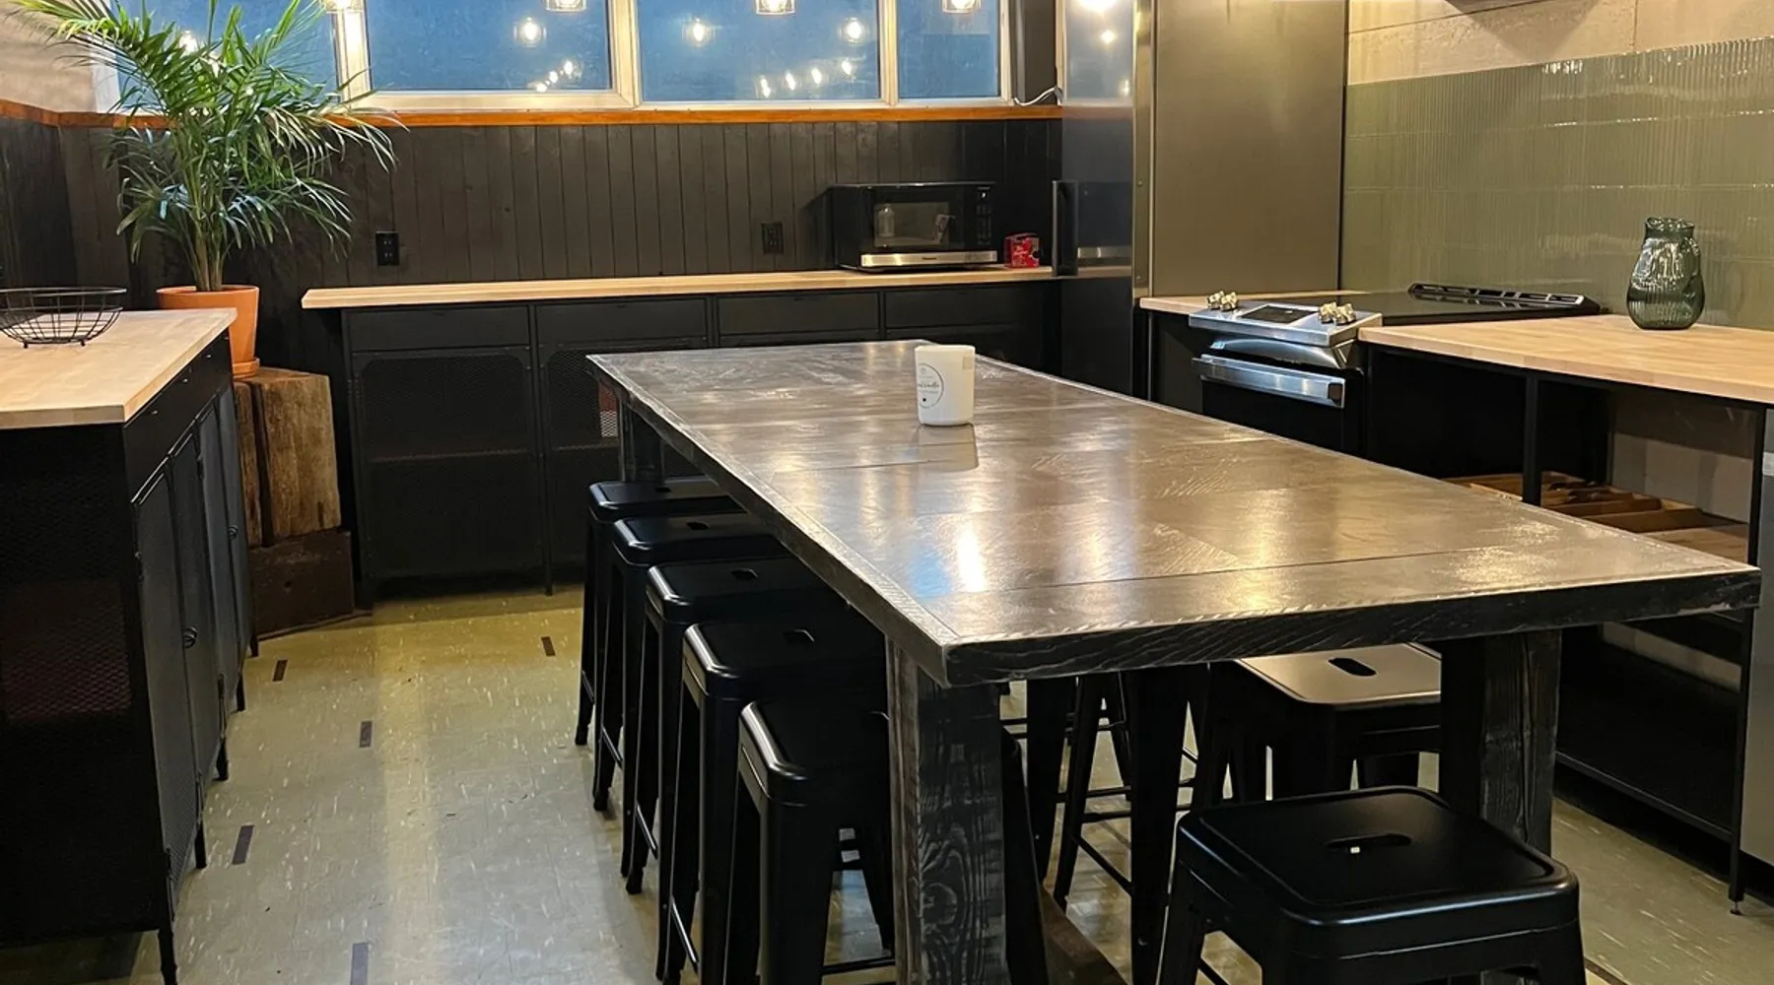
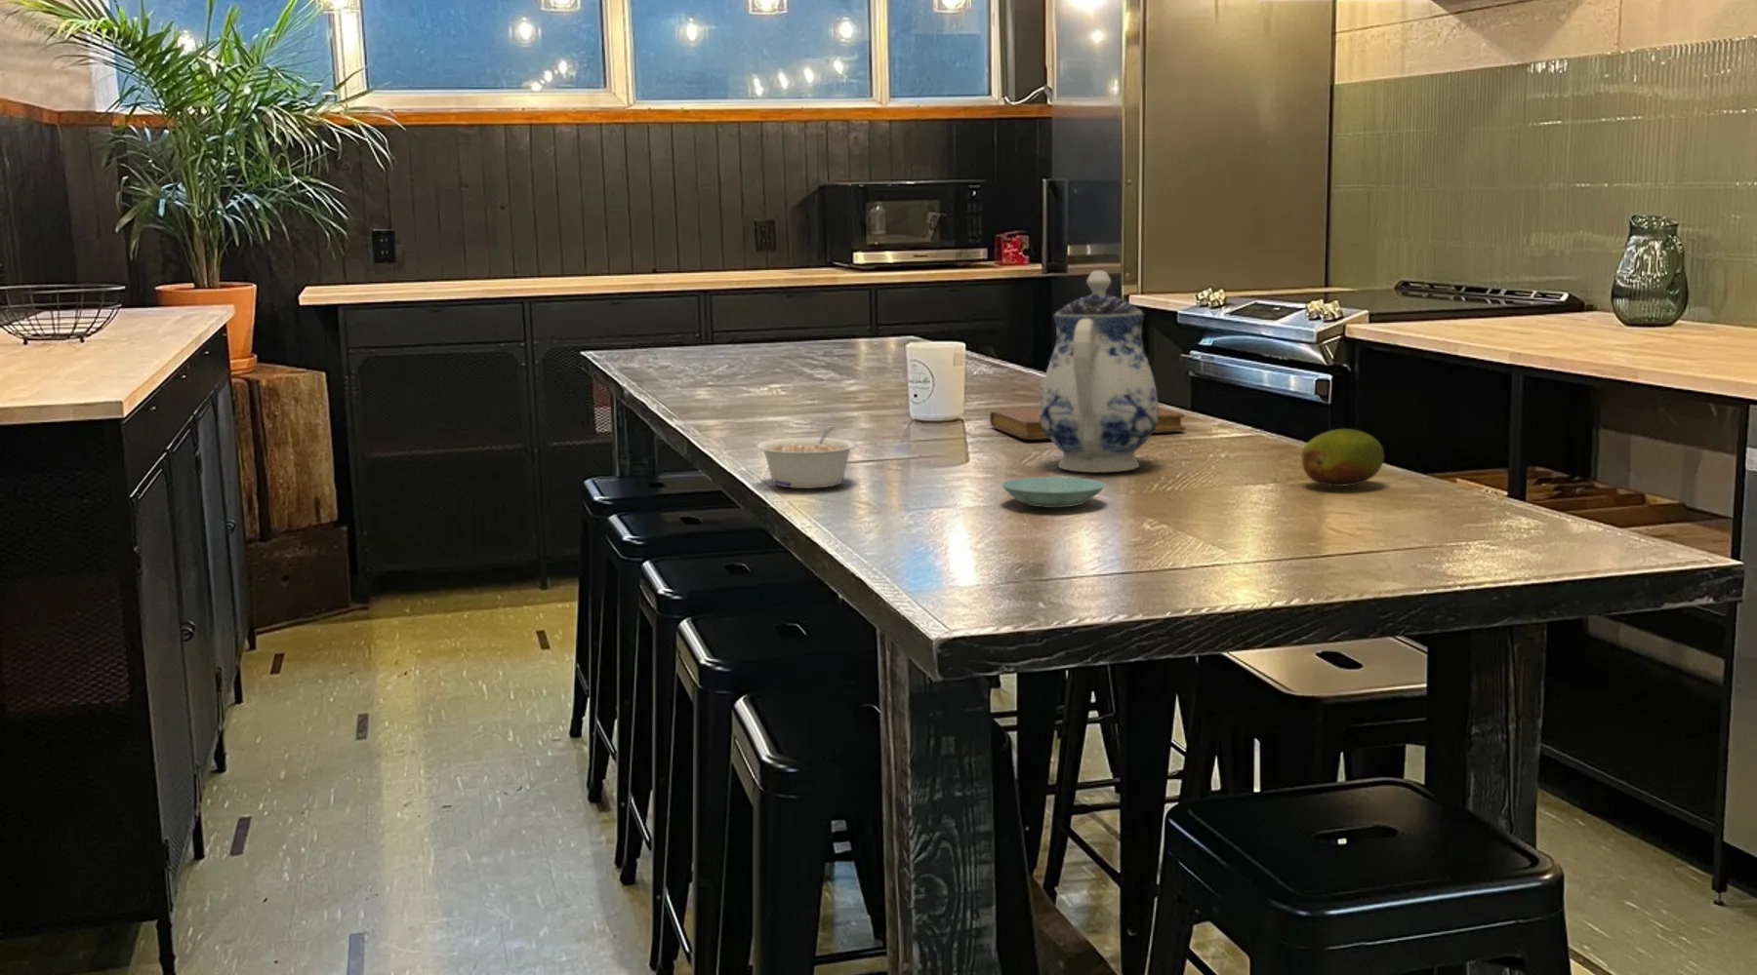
+ fruit (1344, 456)
+ saucer (1053, 494)
+ notebook (1048, 438)
+ legume (805, 459)
+ teapot (1098, 369)
